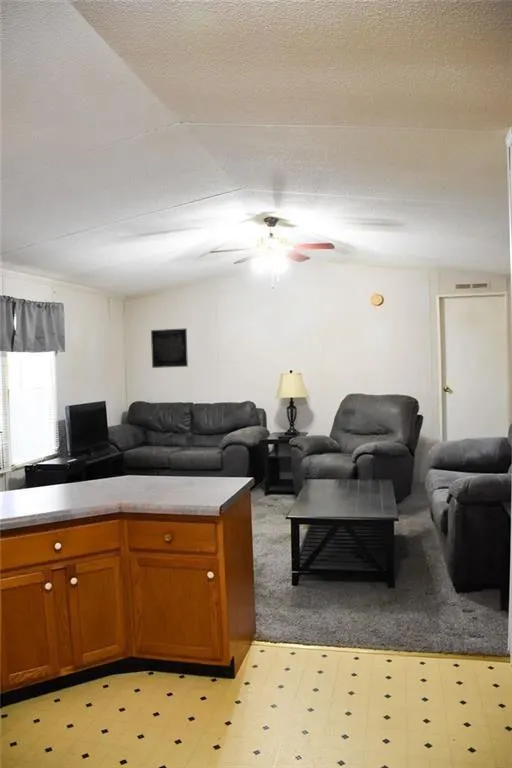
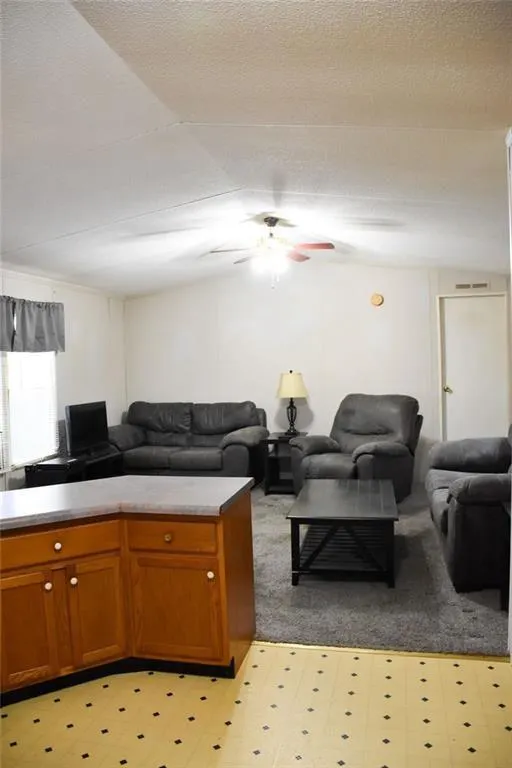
- wall art (169, 348)
